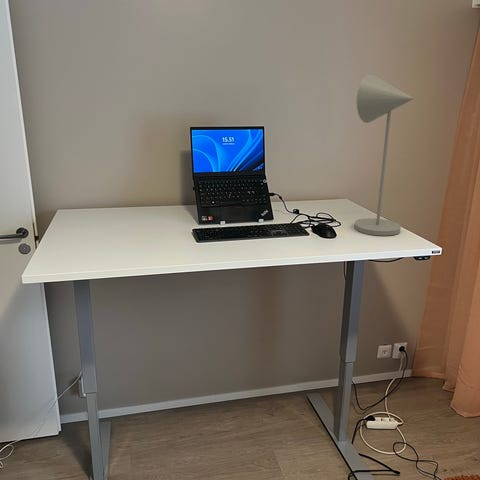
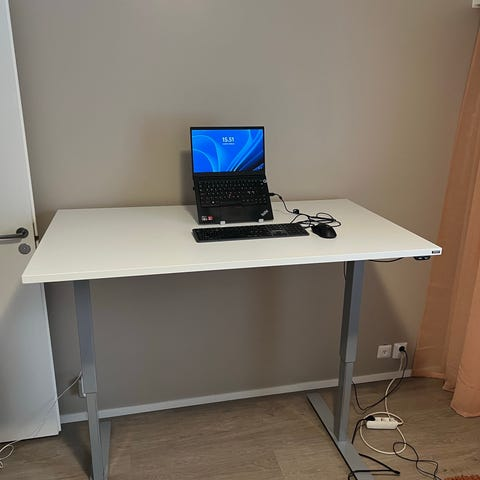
- desk lamp (384, 155)
